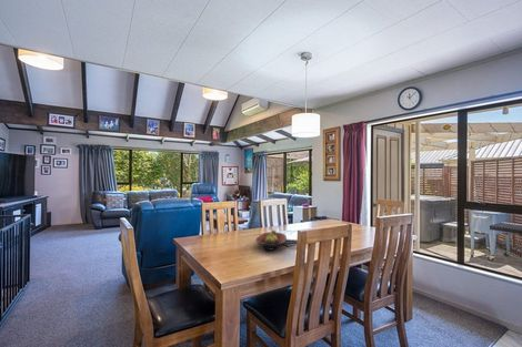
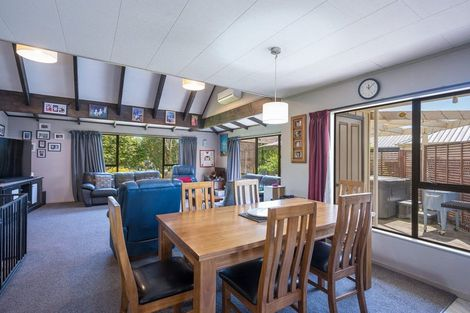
- fruit bowl (271, 238)
